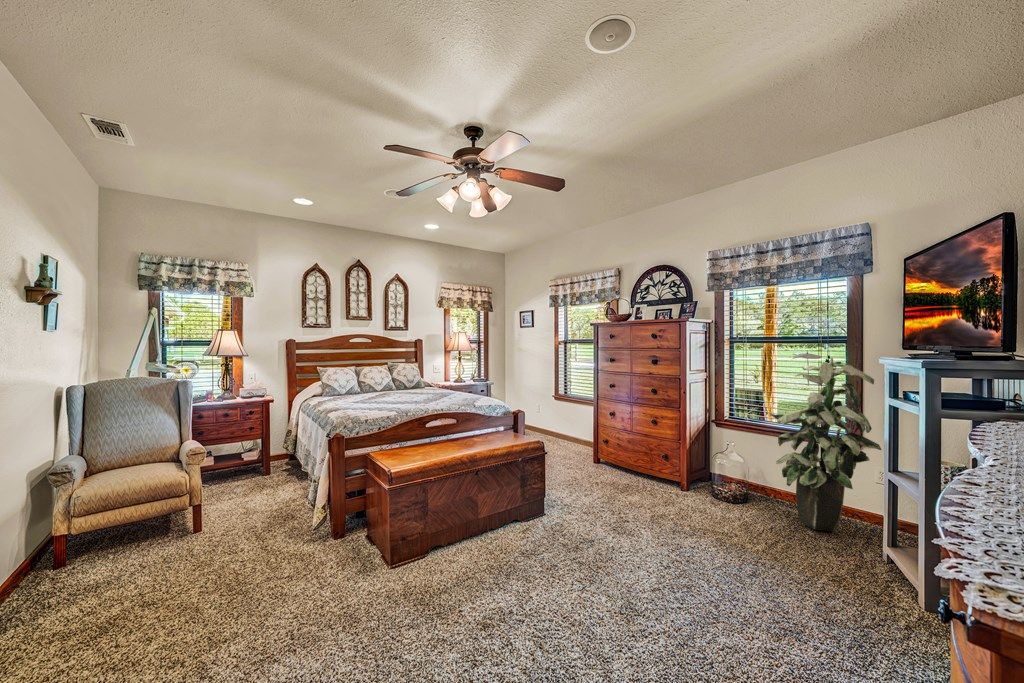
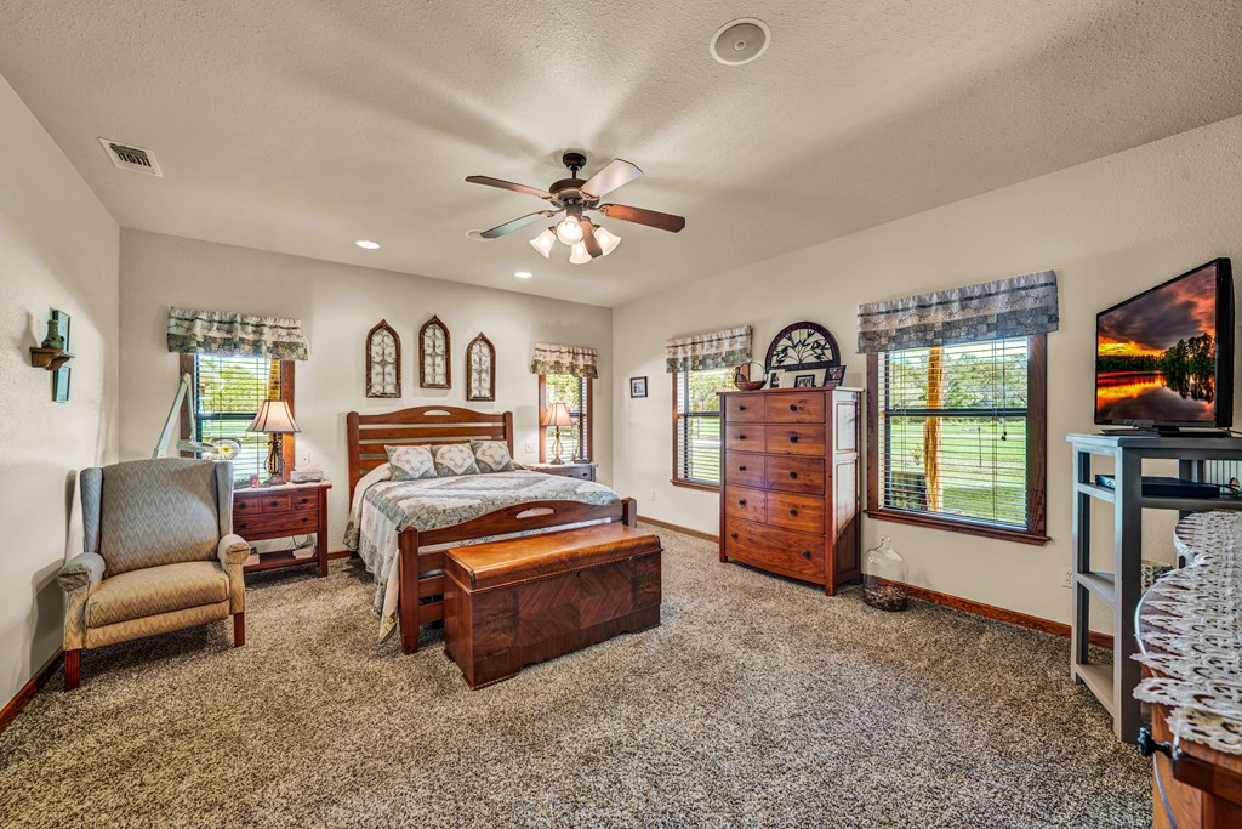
- indoor plant (819, 439)
